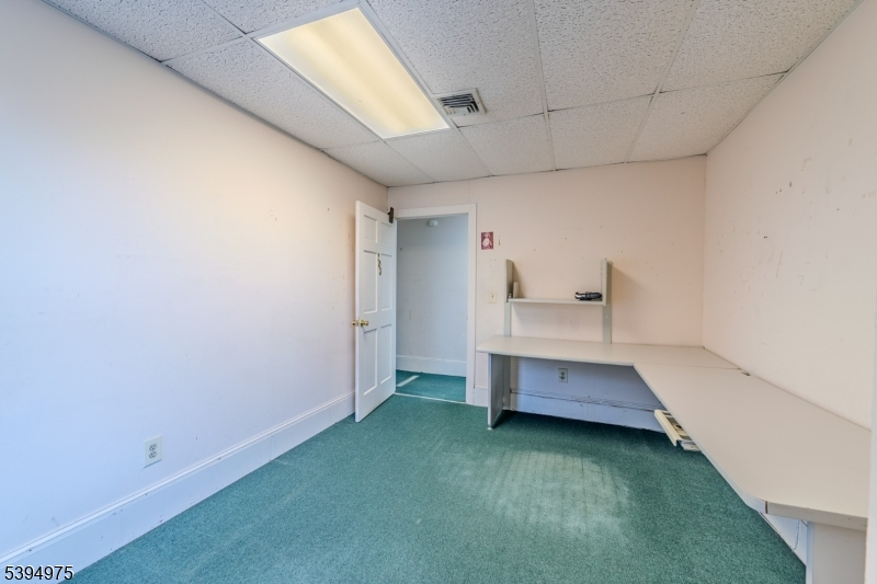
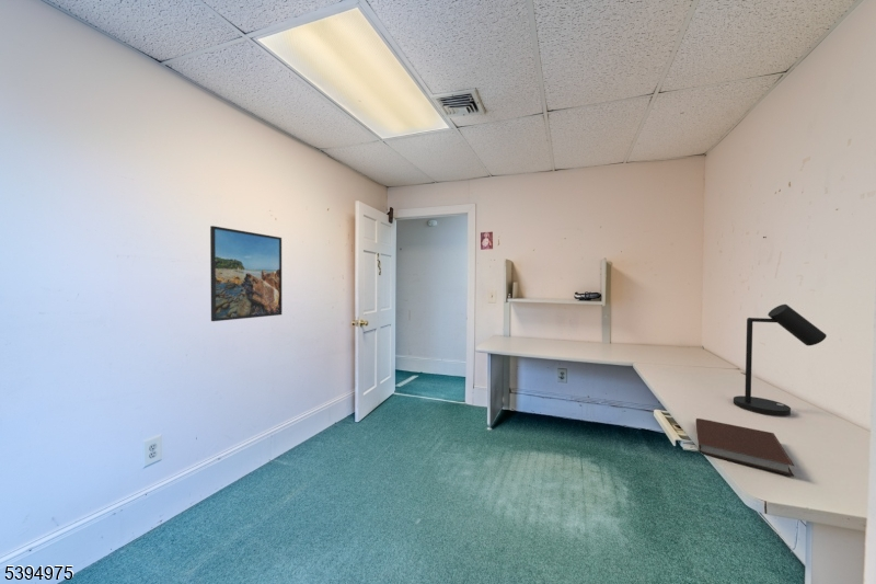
+ desk lamp (751, 356)
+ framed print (250, 275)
+ notebook (737, 443)
